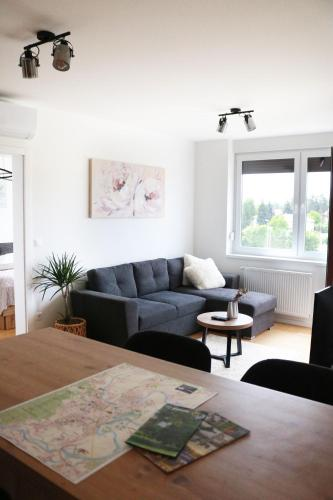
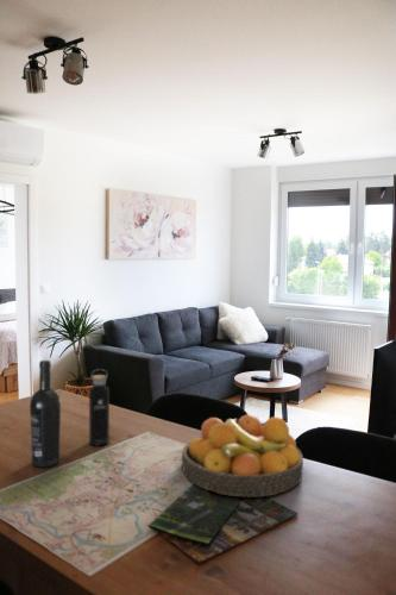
+ wine bottle (45, 412)
+ fruit bowl (241, 444)
+ water bottle (99, 406)
